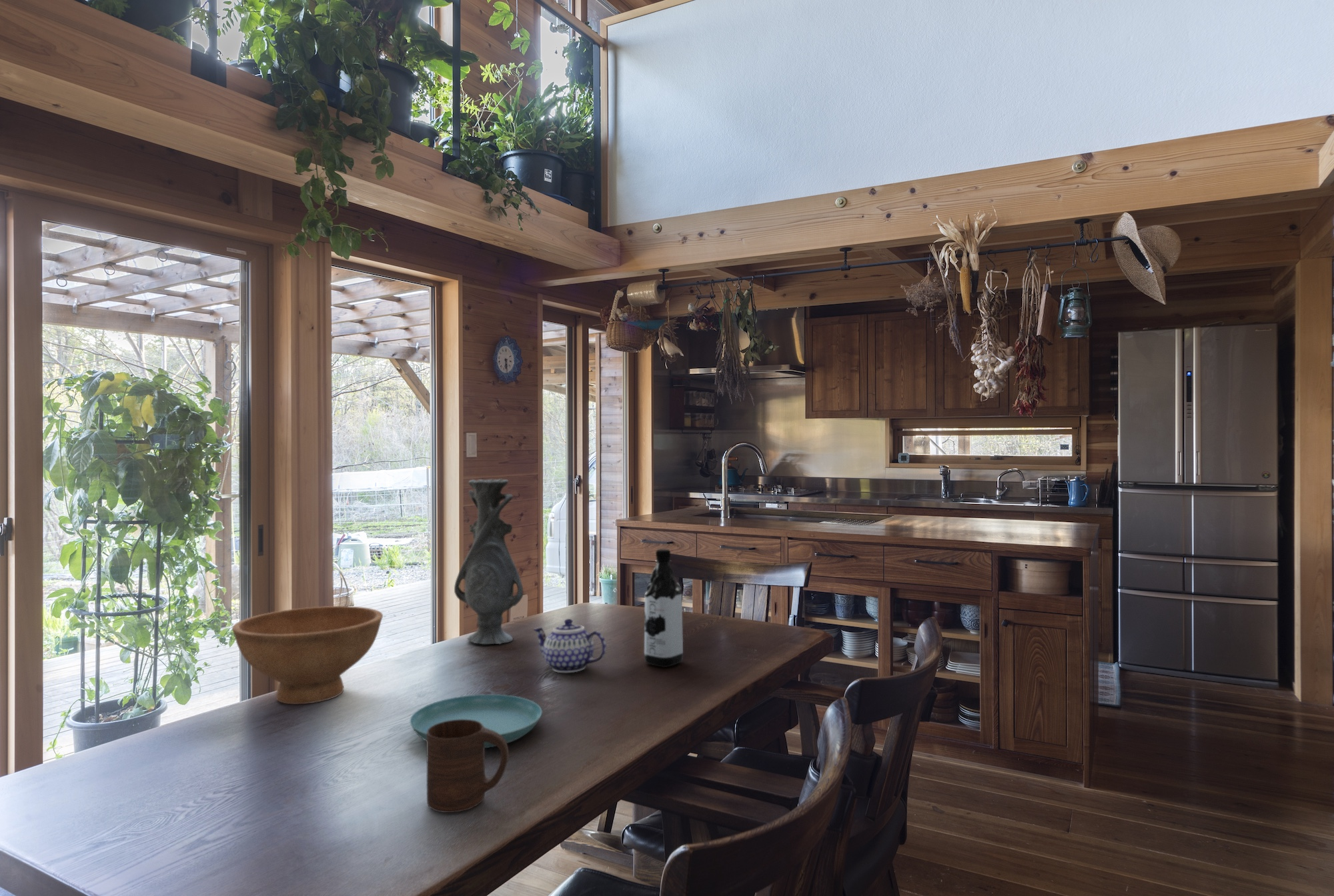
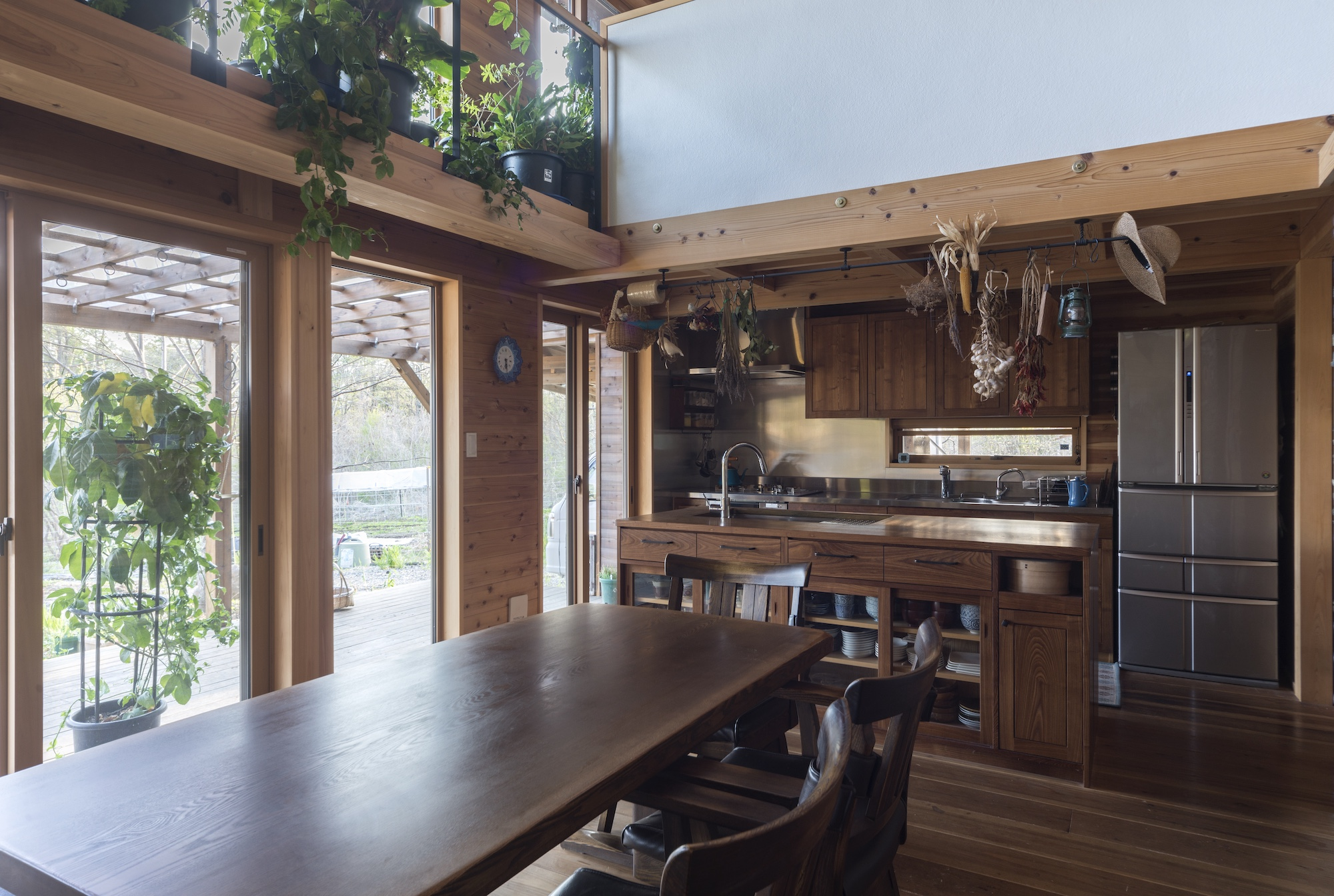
- vase (488, 560)
- saucer (477, 721)
- bowl (310, 657)
- cup (465, 764)
- water bottle (663, 606)
- teapot (568, 643)
